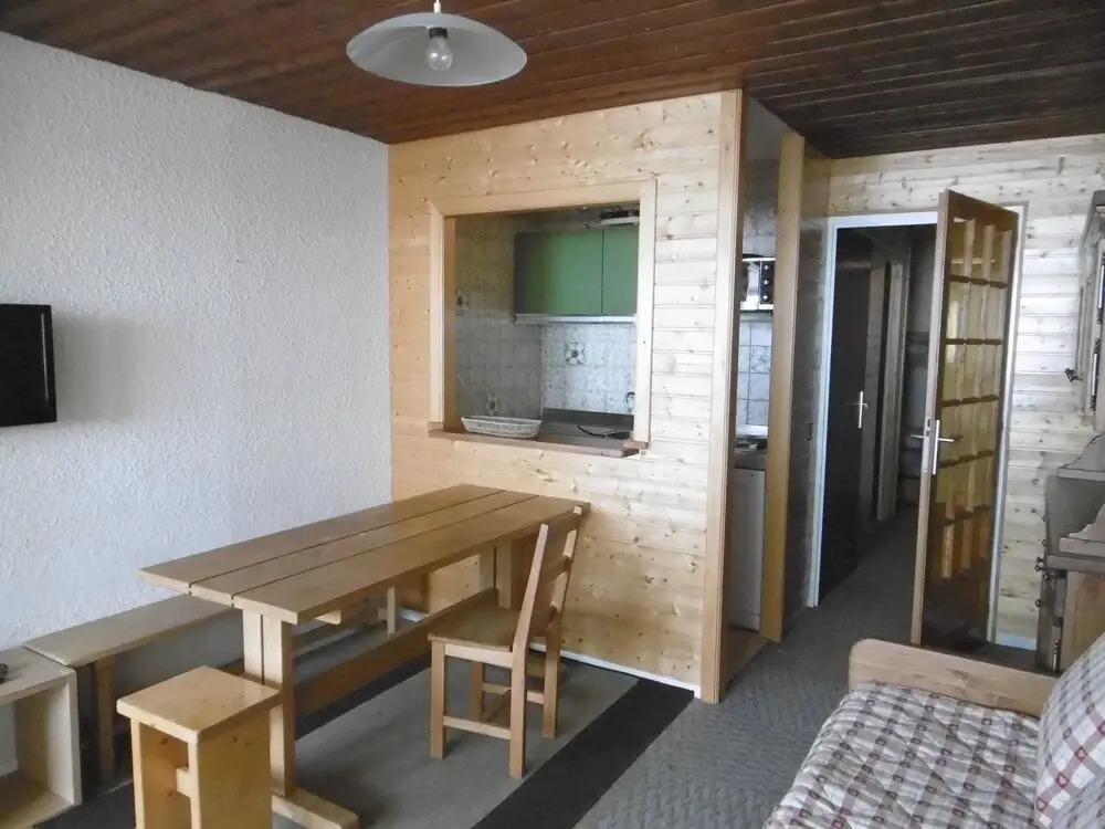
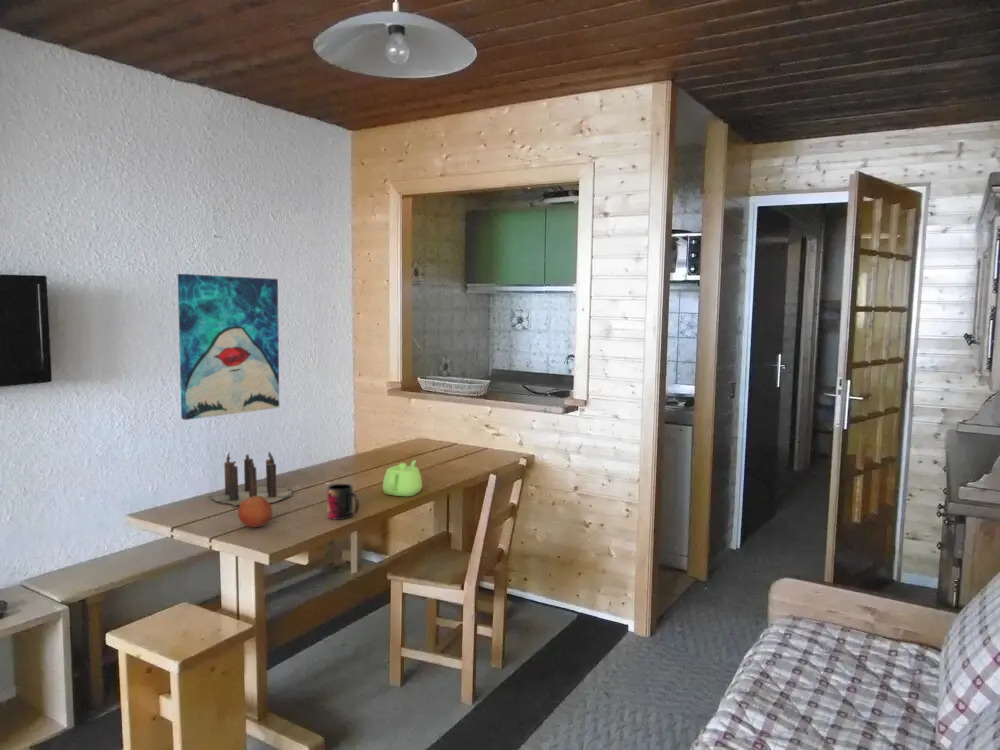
+ candle (249, 476)
+ mug (344, 502)
+ wall art (232, 345)
+ teapot (403, 477)
+ fruit (255, 511)
